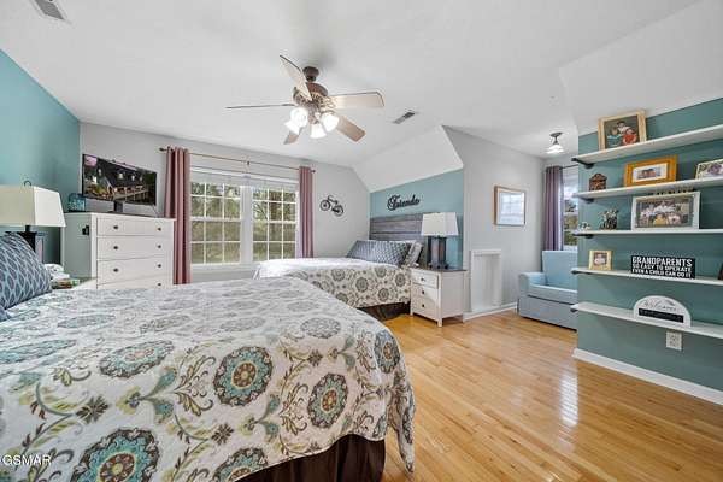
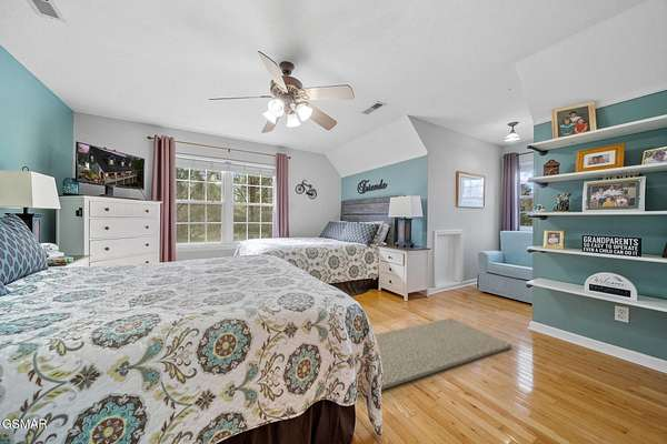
+ rug (416, 346)
